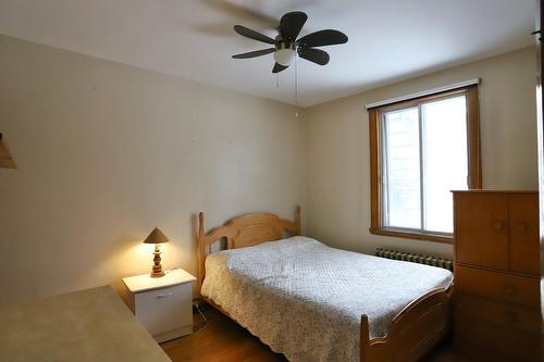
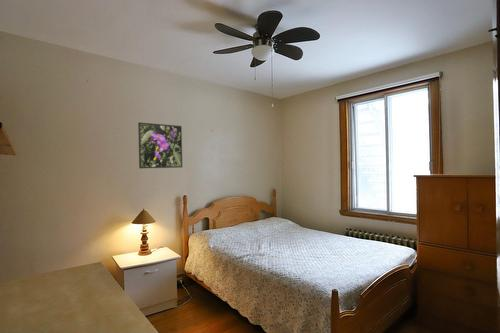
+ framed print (161, 146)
